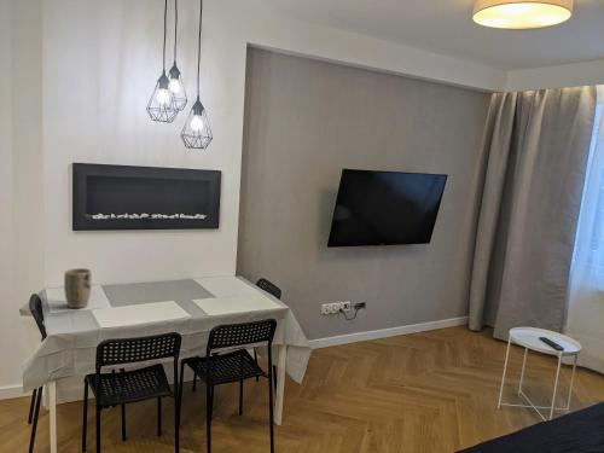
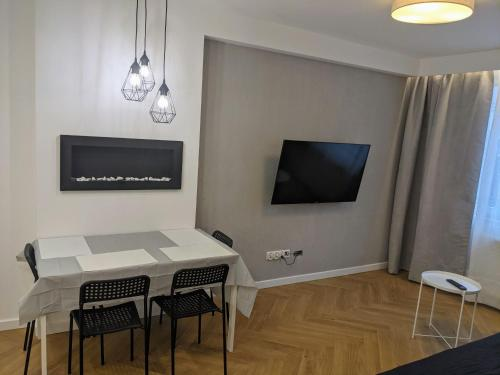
- plant pot (77, 288)
